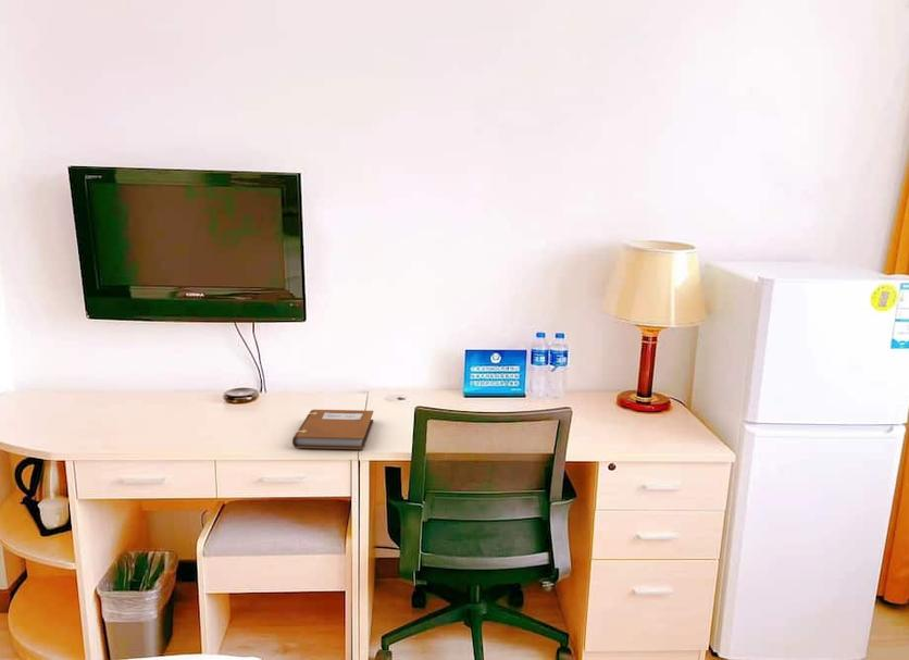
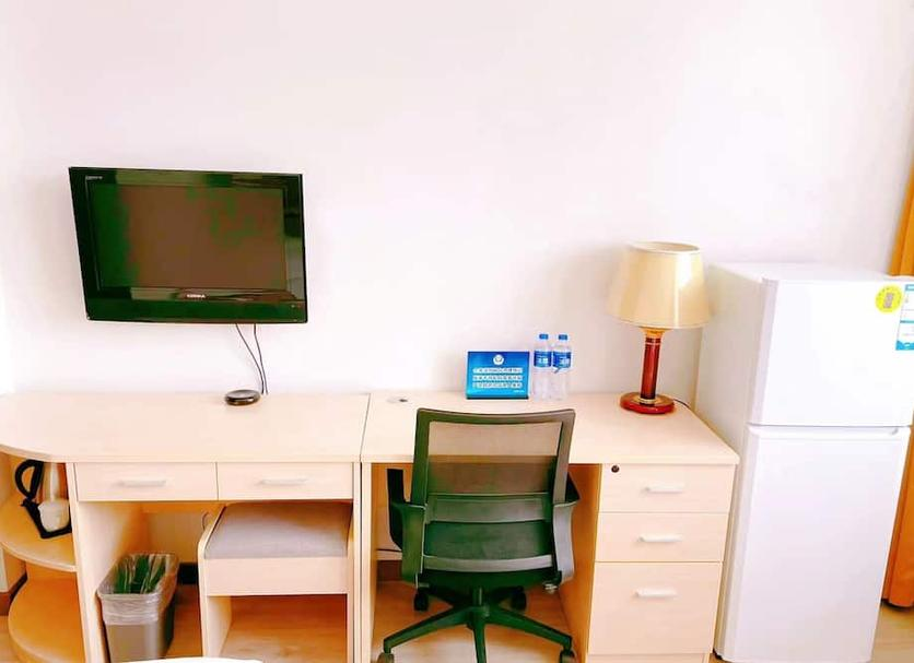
- notebook (335, 427)
